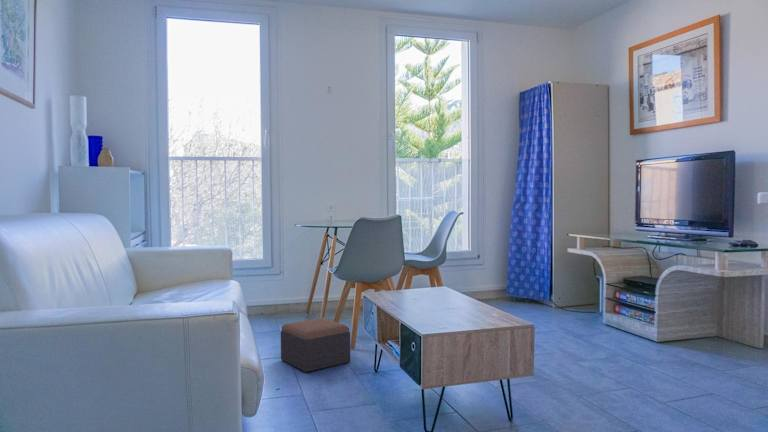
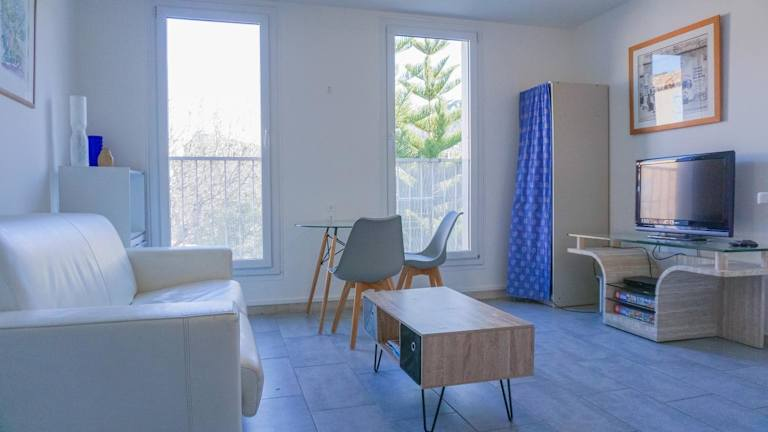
- footstool (315, 342)
